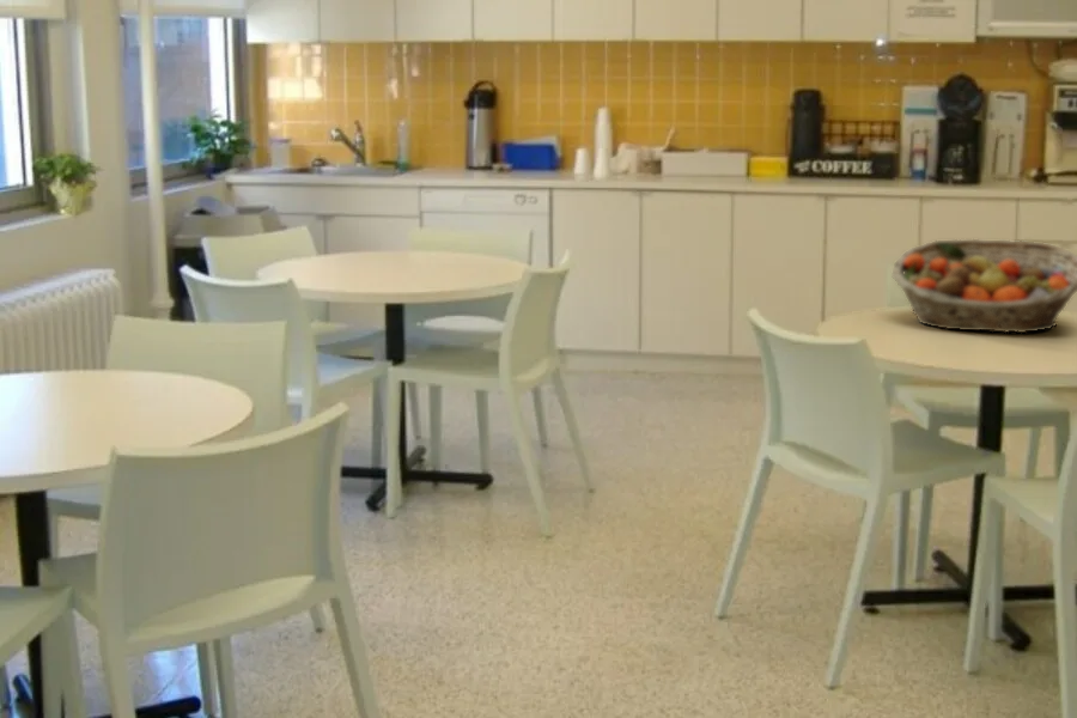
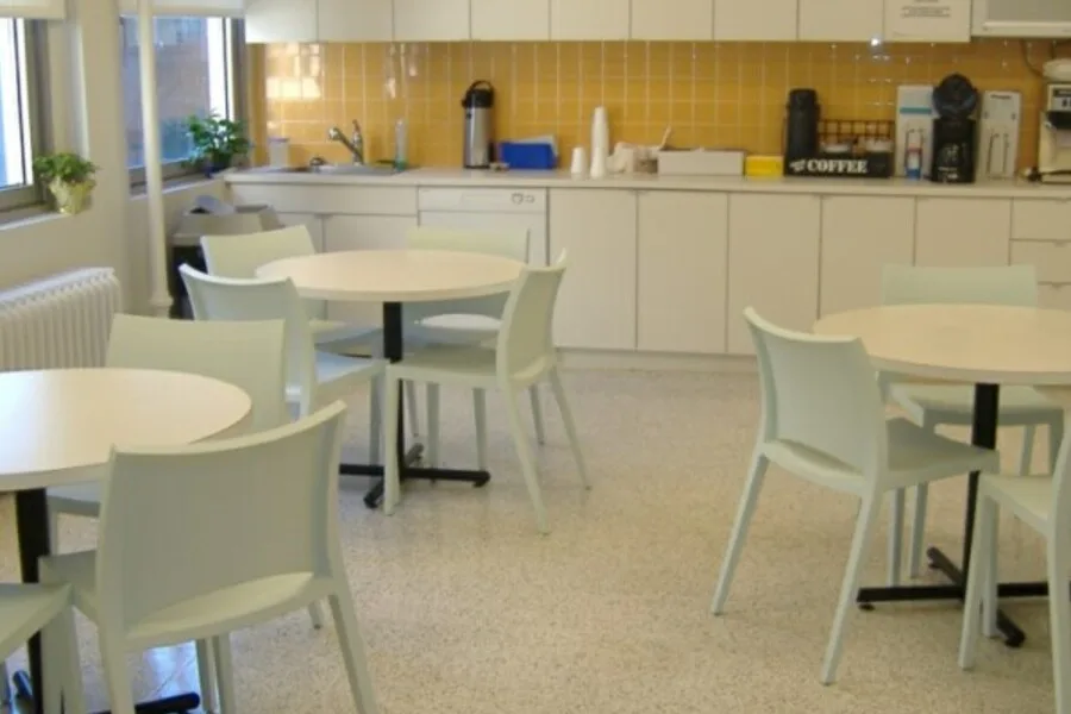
- fruit basket (987, 284)
